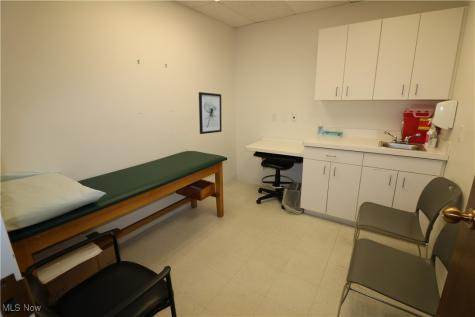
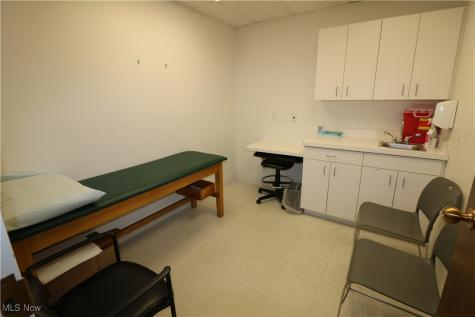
- wall art (210, 113)
